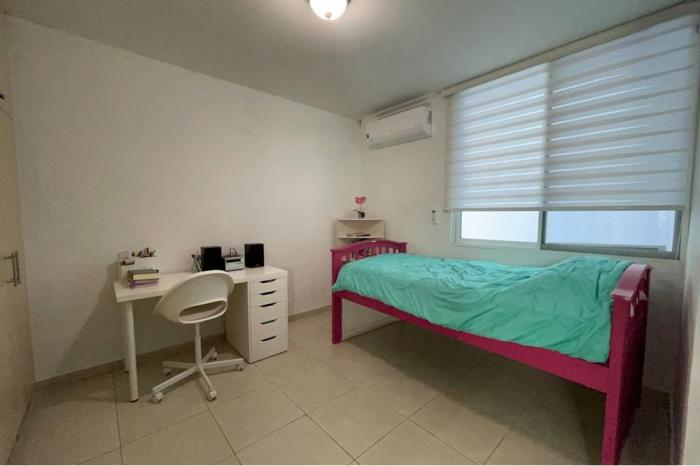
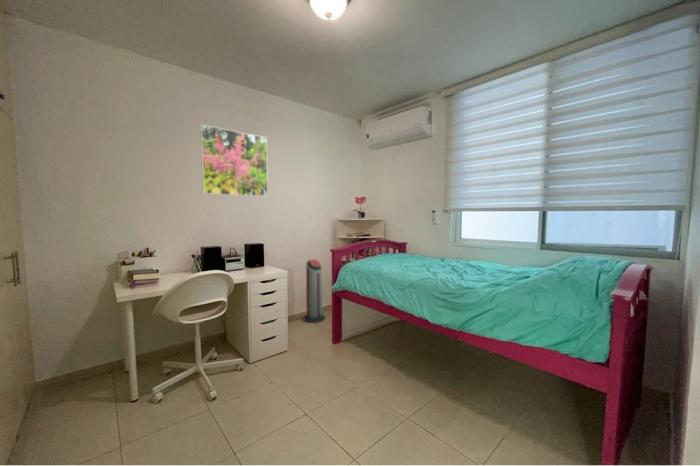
+ air purifier (314, 289)
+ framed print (236, 163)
